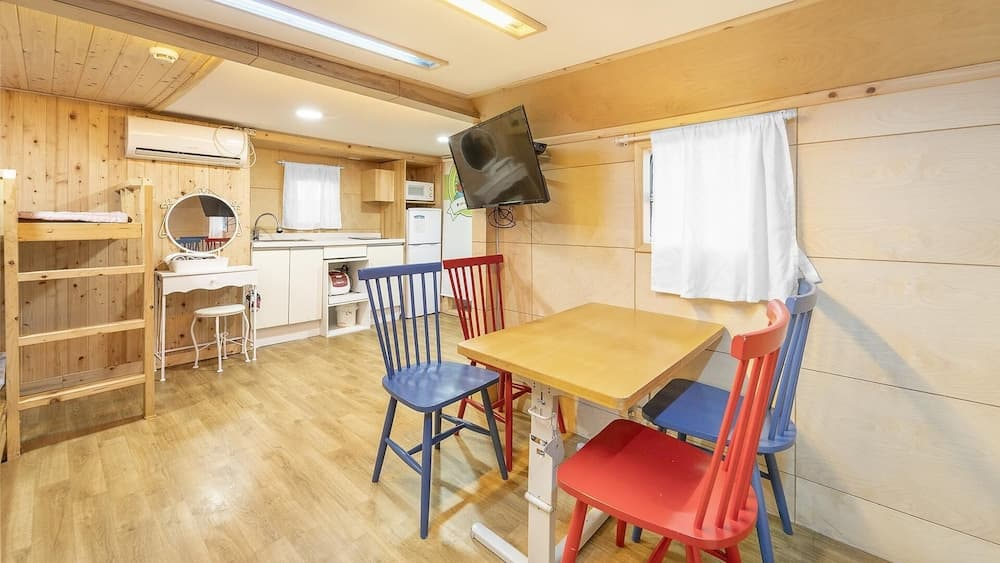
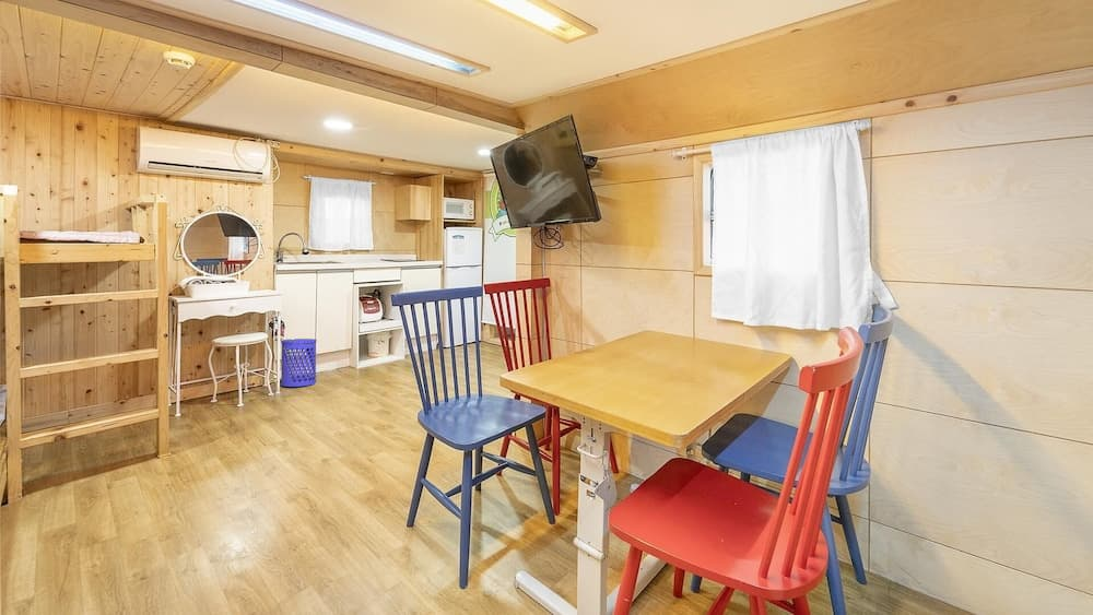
+ waste bin (298, 362)
